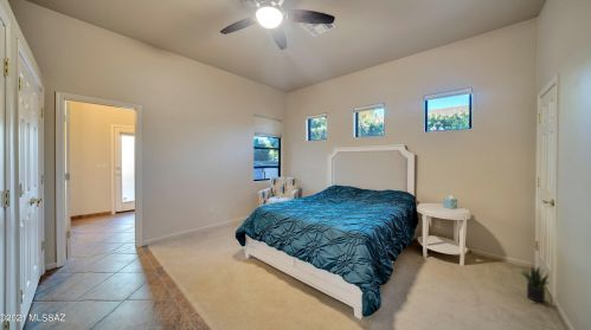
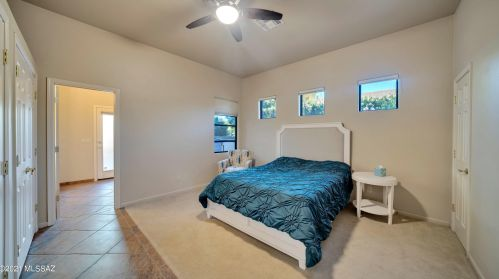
- potted plant (533, 282)
